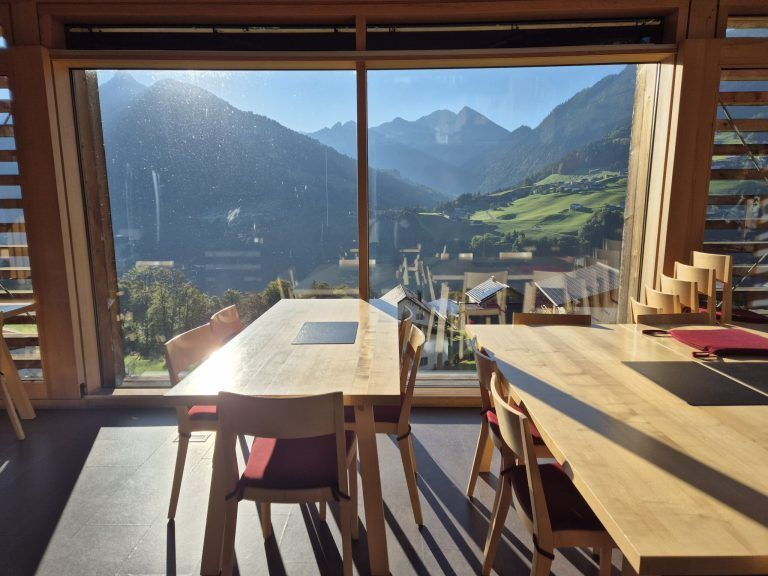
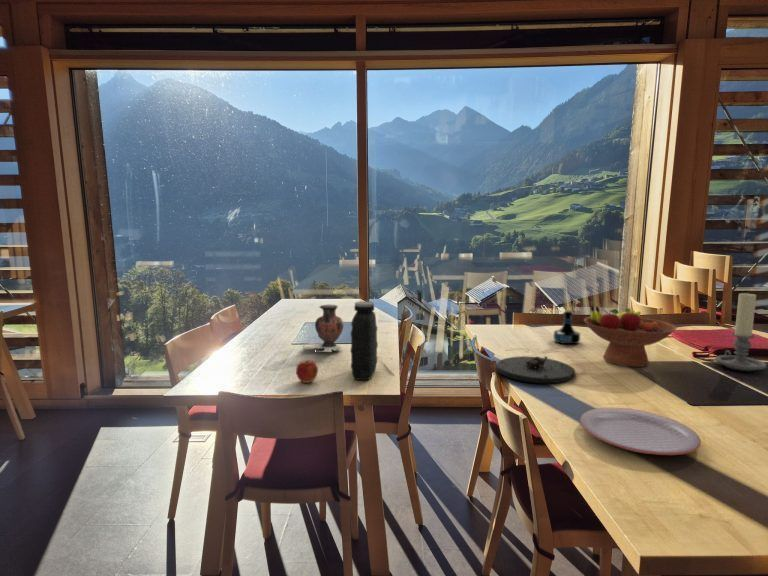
+ plate (534, 363)
+ fruit bowl (627, 334)
+ water jug (364, 338)
+ tequila bottle (567, 326)
+ apple (307, 371)
+ plate (636, 431)
+ vase (323, 327)
+ candle holder (741, 329)
